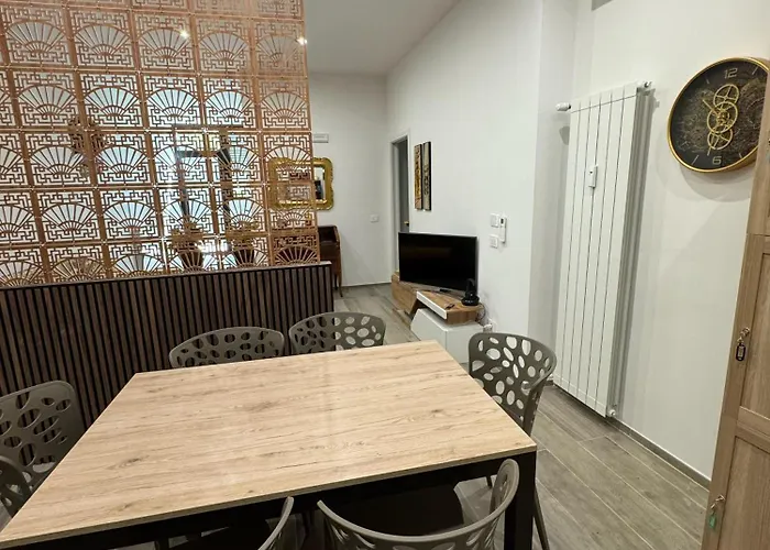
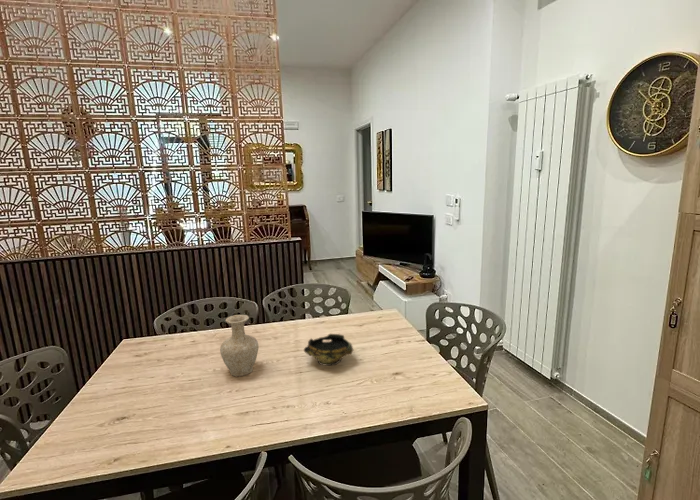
+ vase (239, 345)
+ bowl (330, 351)
